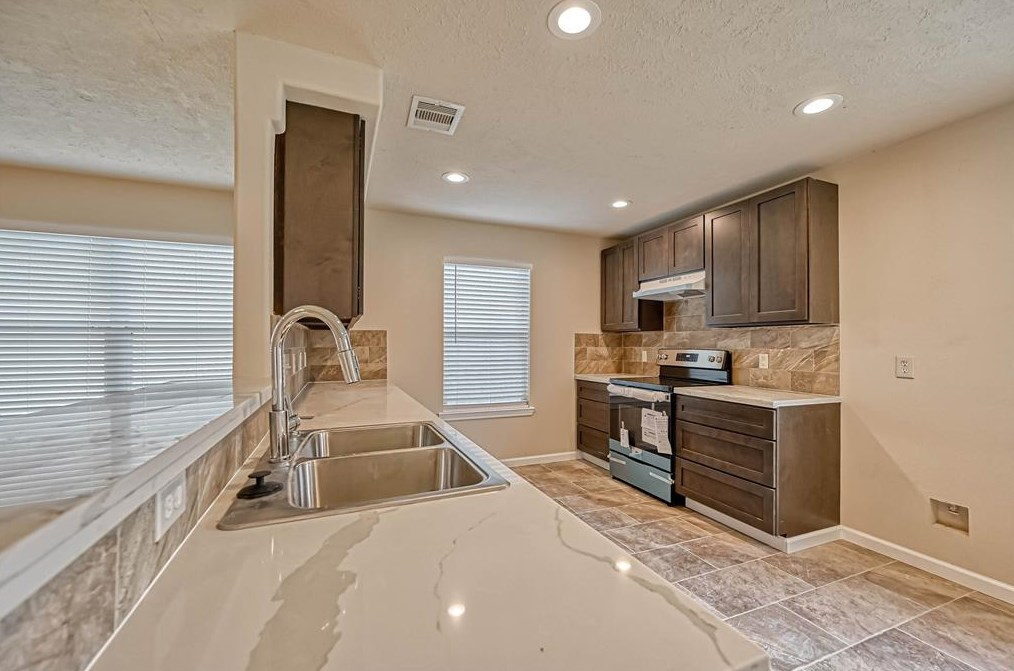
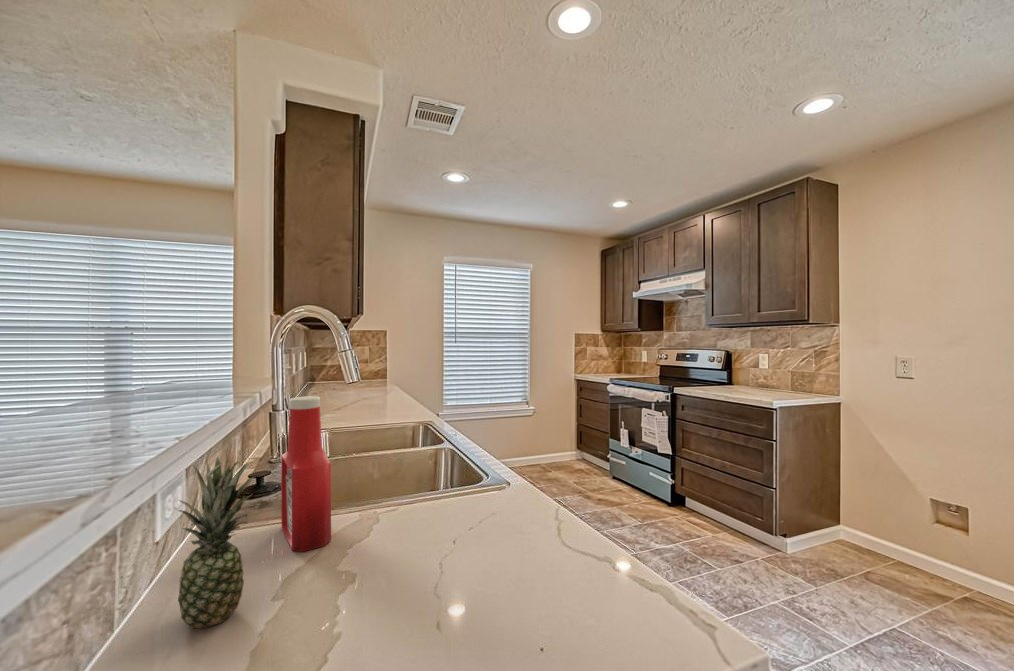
+ fruit (216, 536)
+ soap bottle (305, 465)
